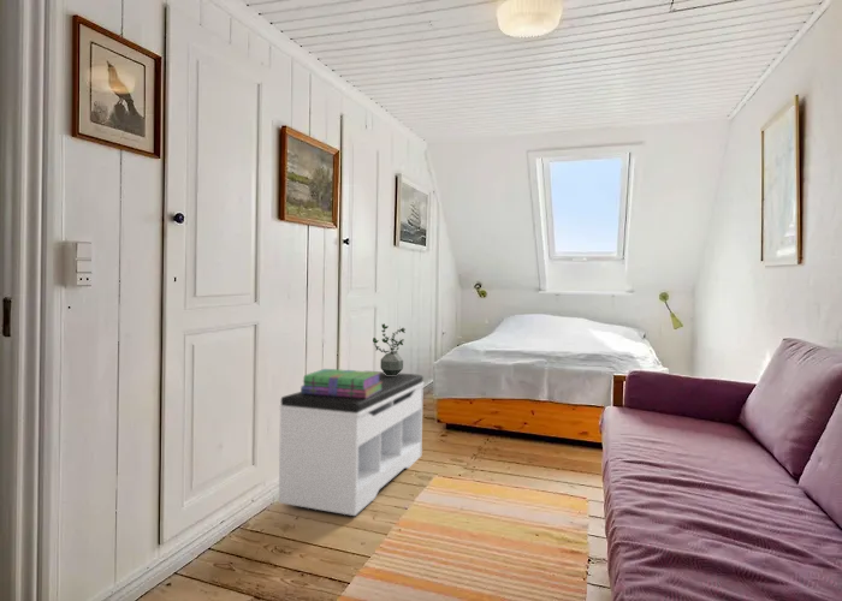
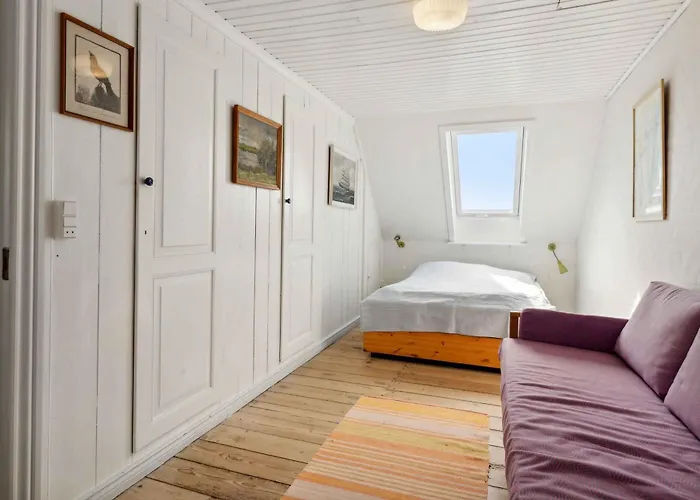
- potted plant (390, 349)
- stack of books (343, 382)
- bench (360, 430)
